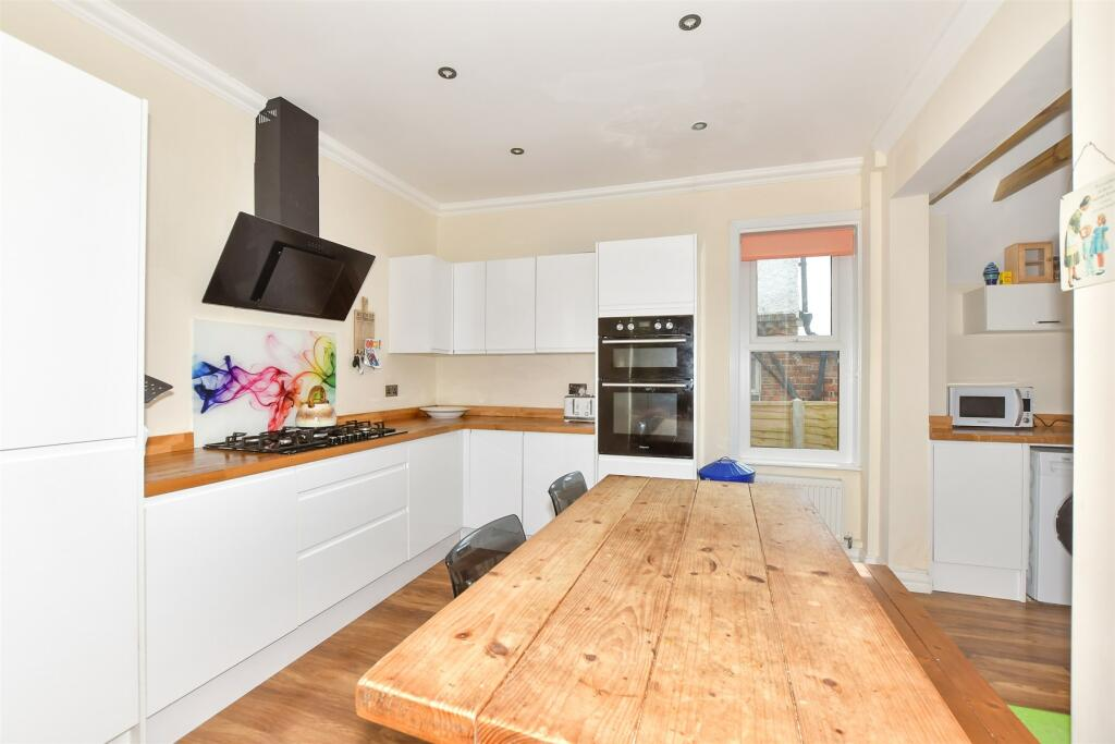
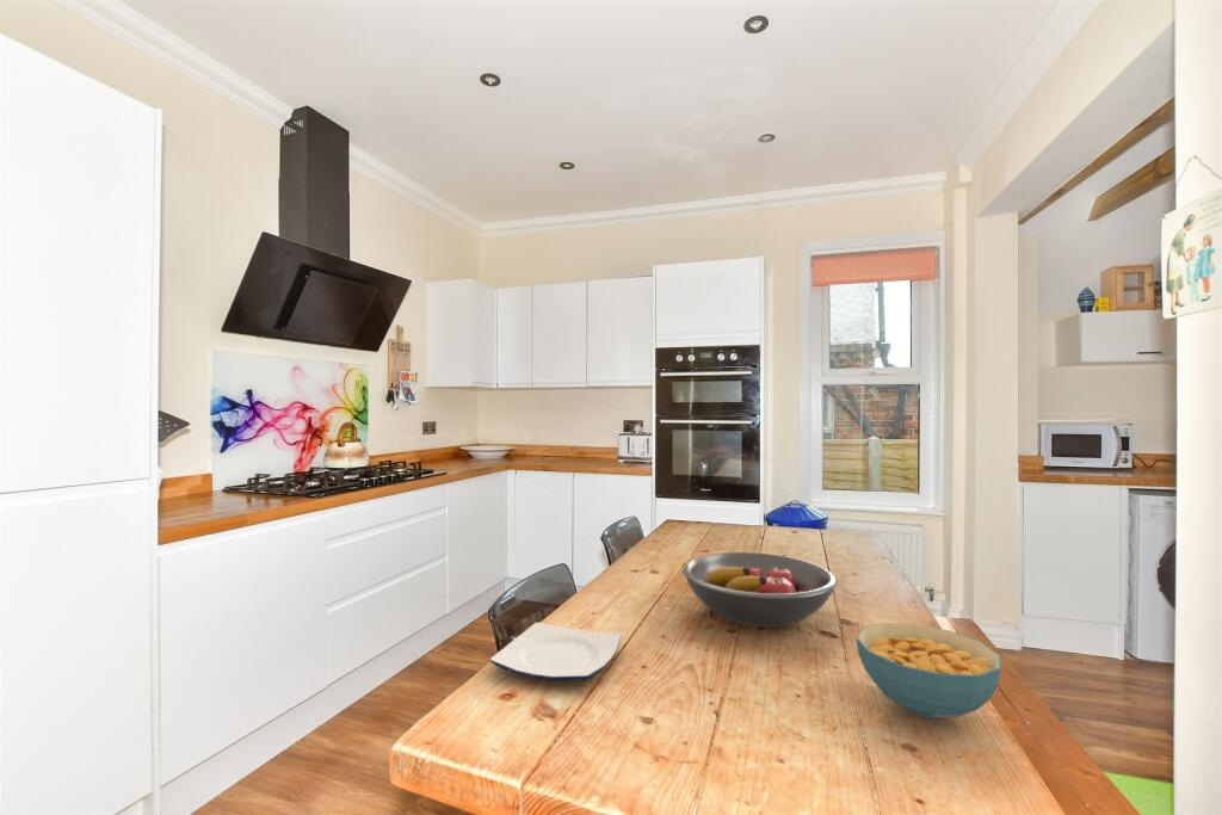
+ cereal bowl (925, 677)
+ plate (558, 653)
+ fruit bowl (757, 586)
